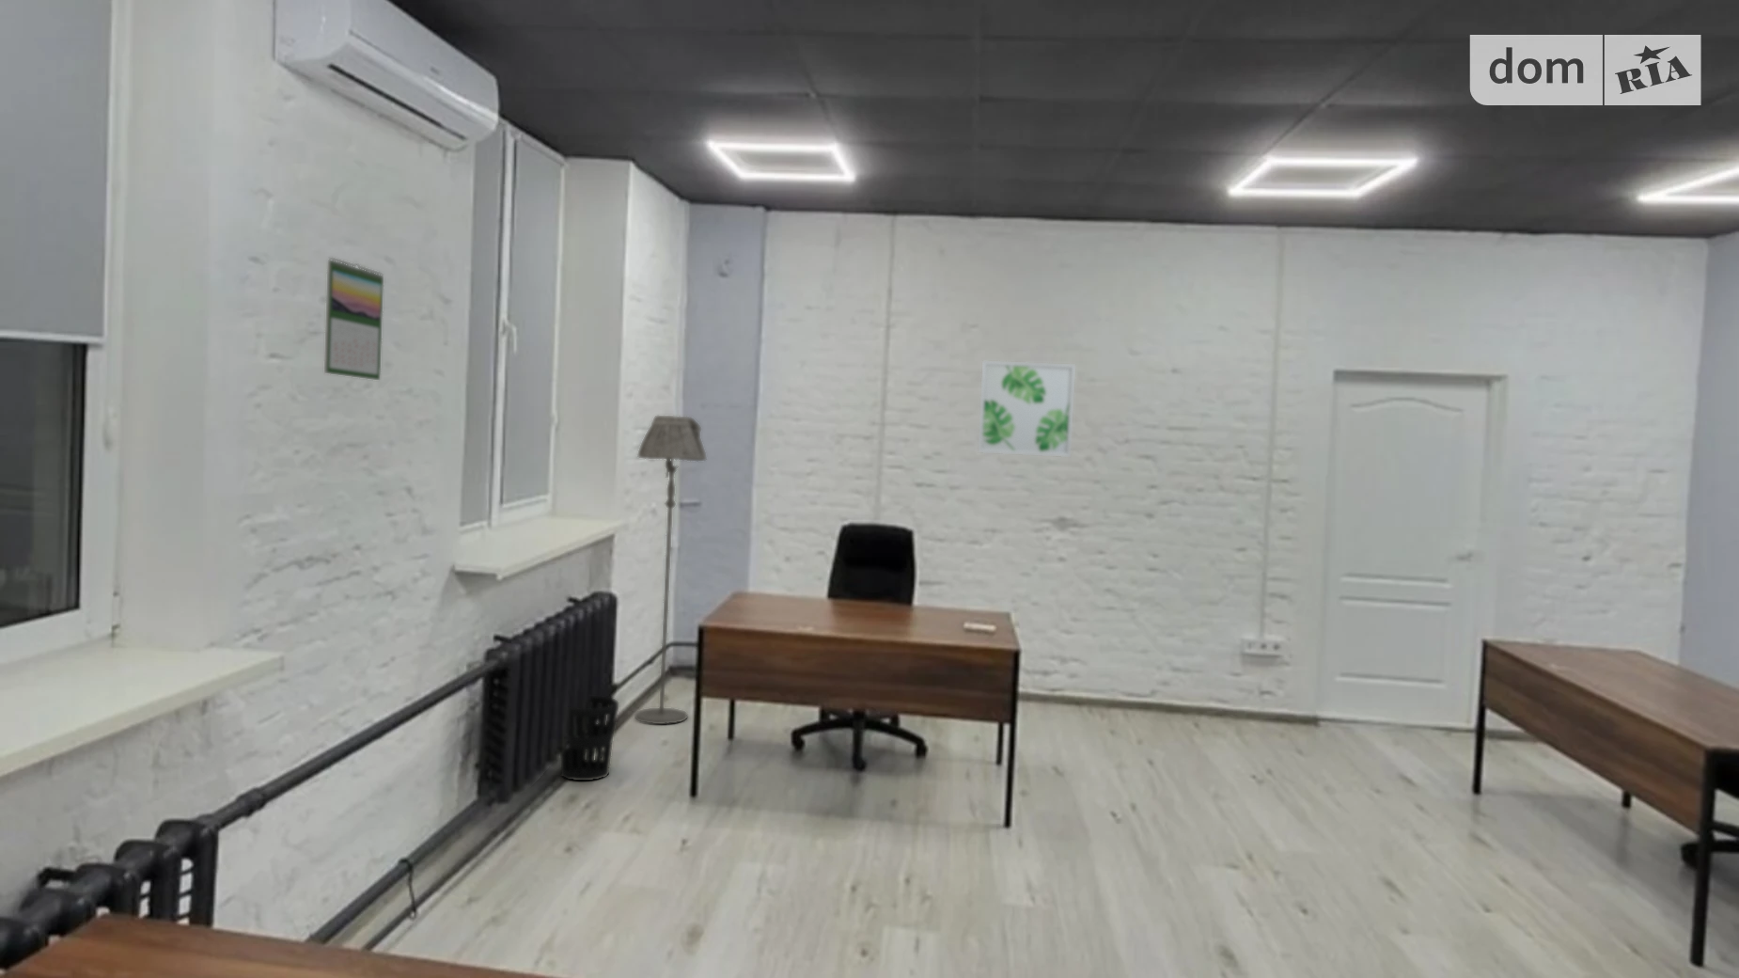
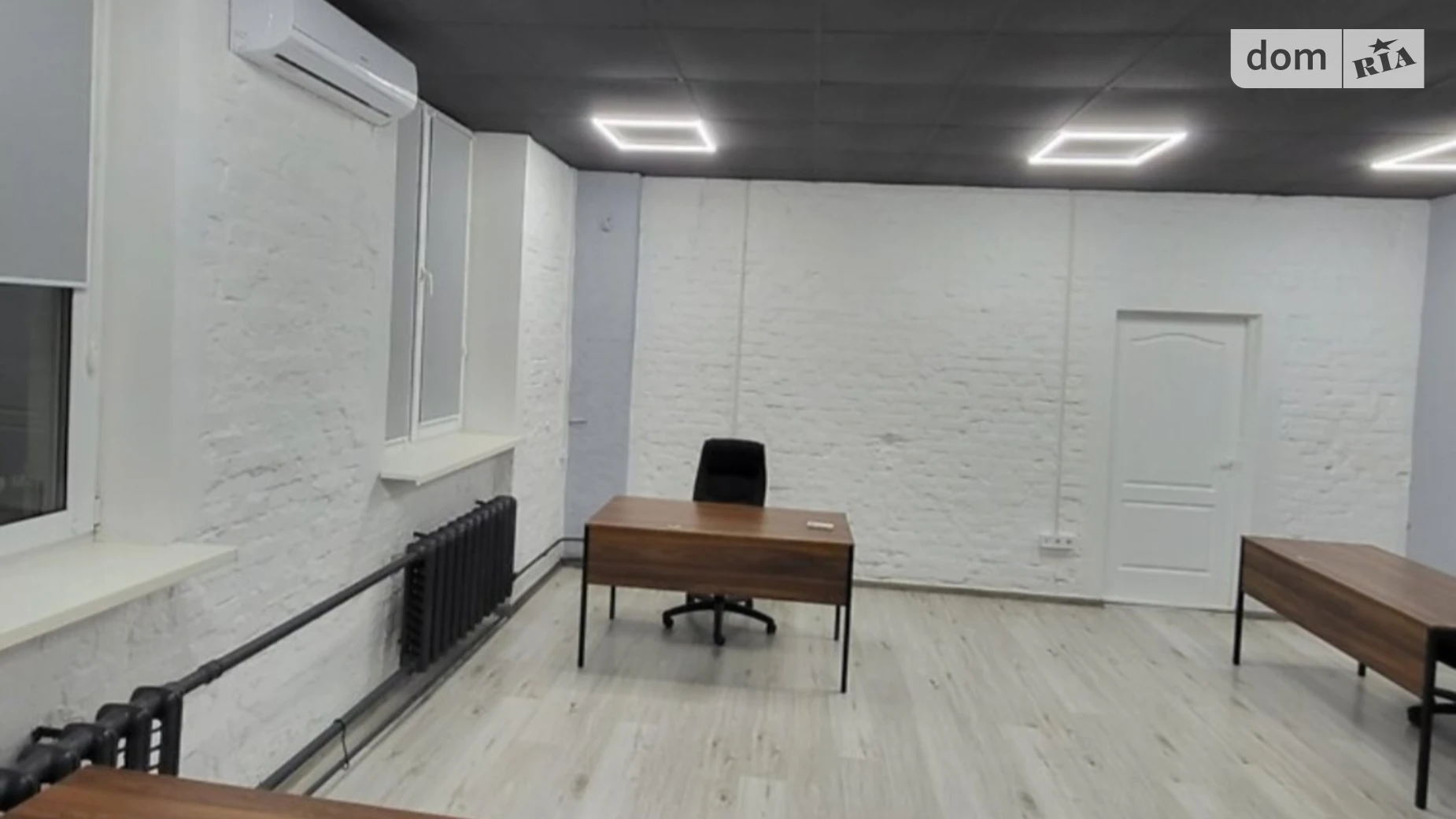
- wastebasket (586, 737)
- calendar (355, 320)
- wall art (1026, 408)
- floor lamp (668, 567)
